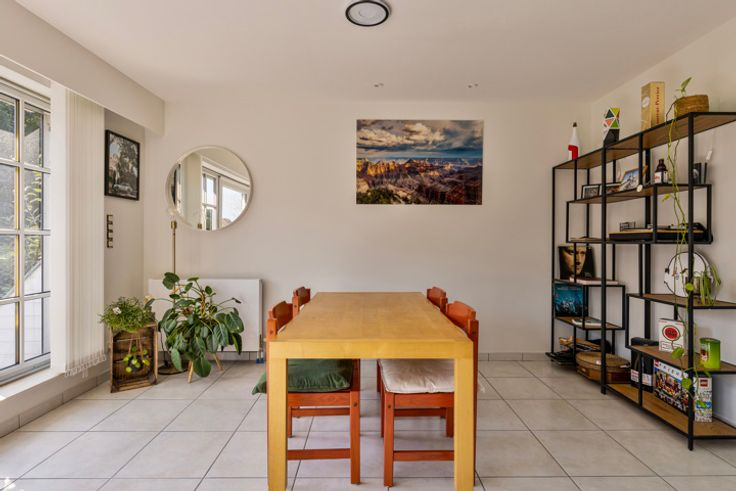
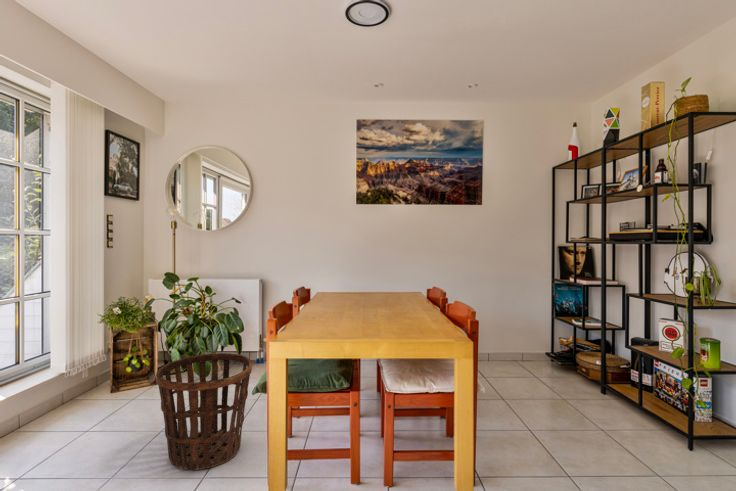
+ basket (205, 408)
